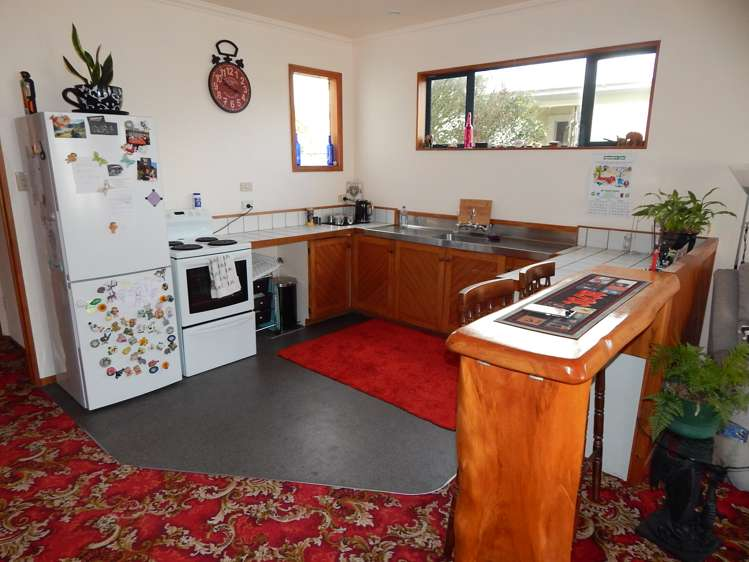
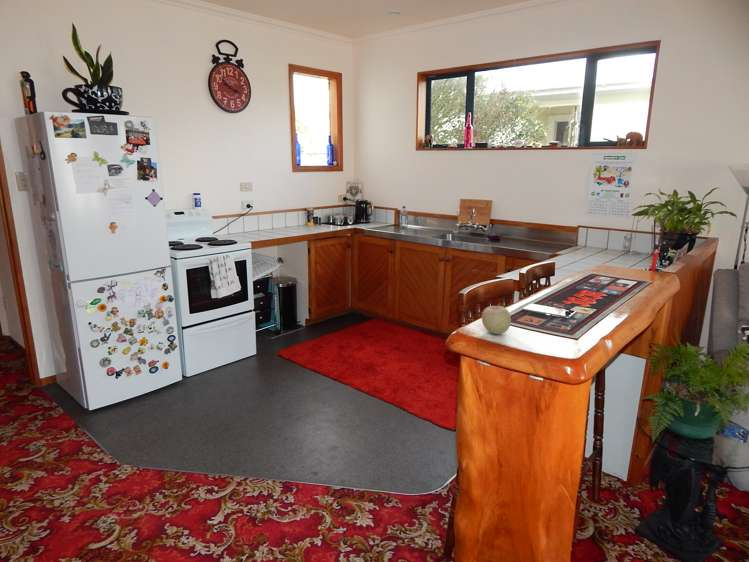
+ fruit (496, 317)
